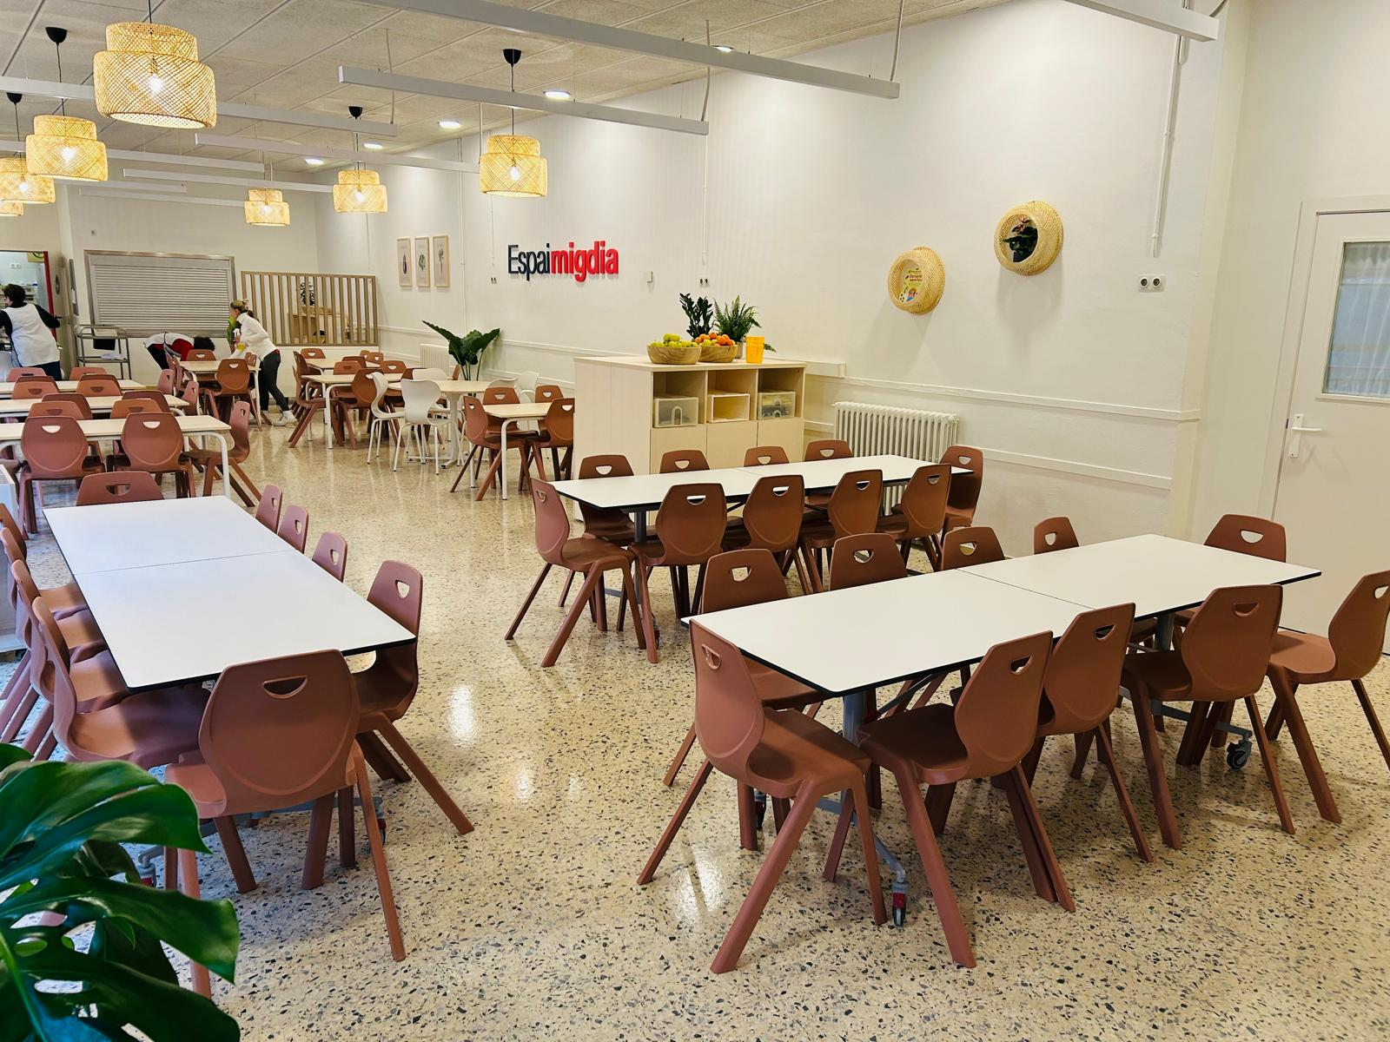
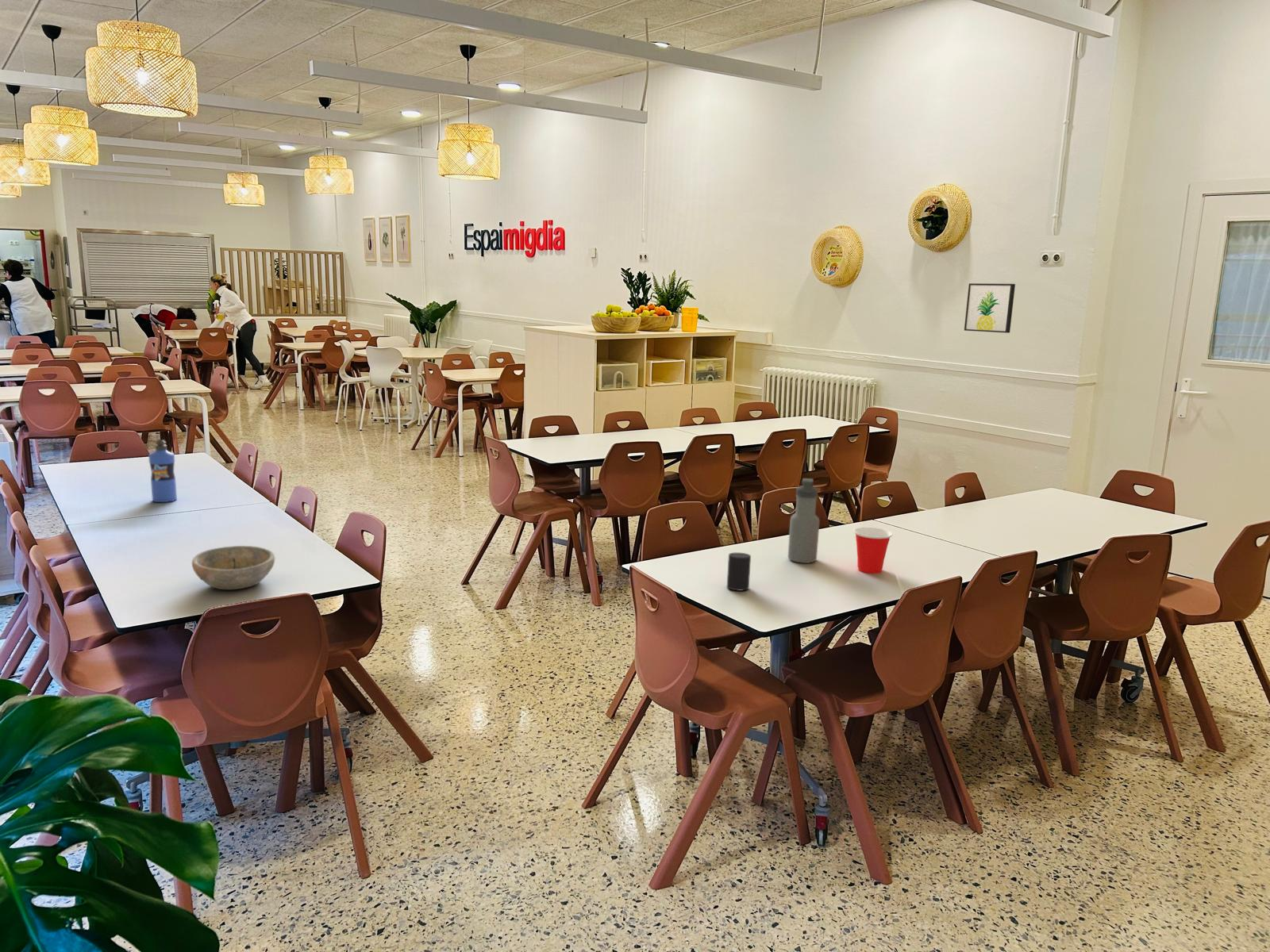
+ water bottle (162, 470)
+ wall art (989, 308)
+ bowl (234, 570)
+ cup (871, 551)
+ cup (738, 571)
+ water bottle (805, 520)
